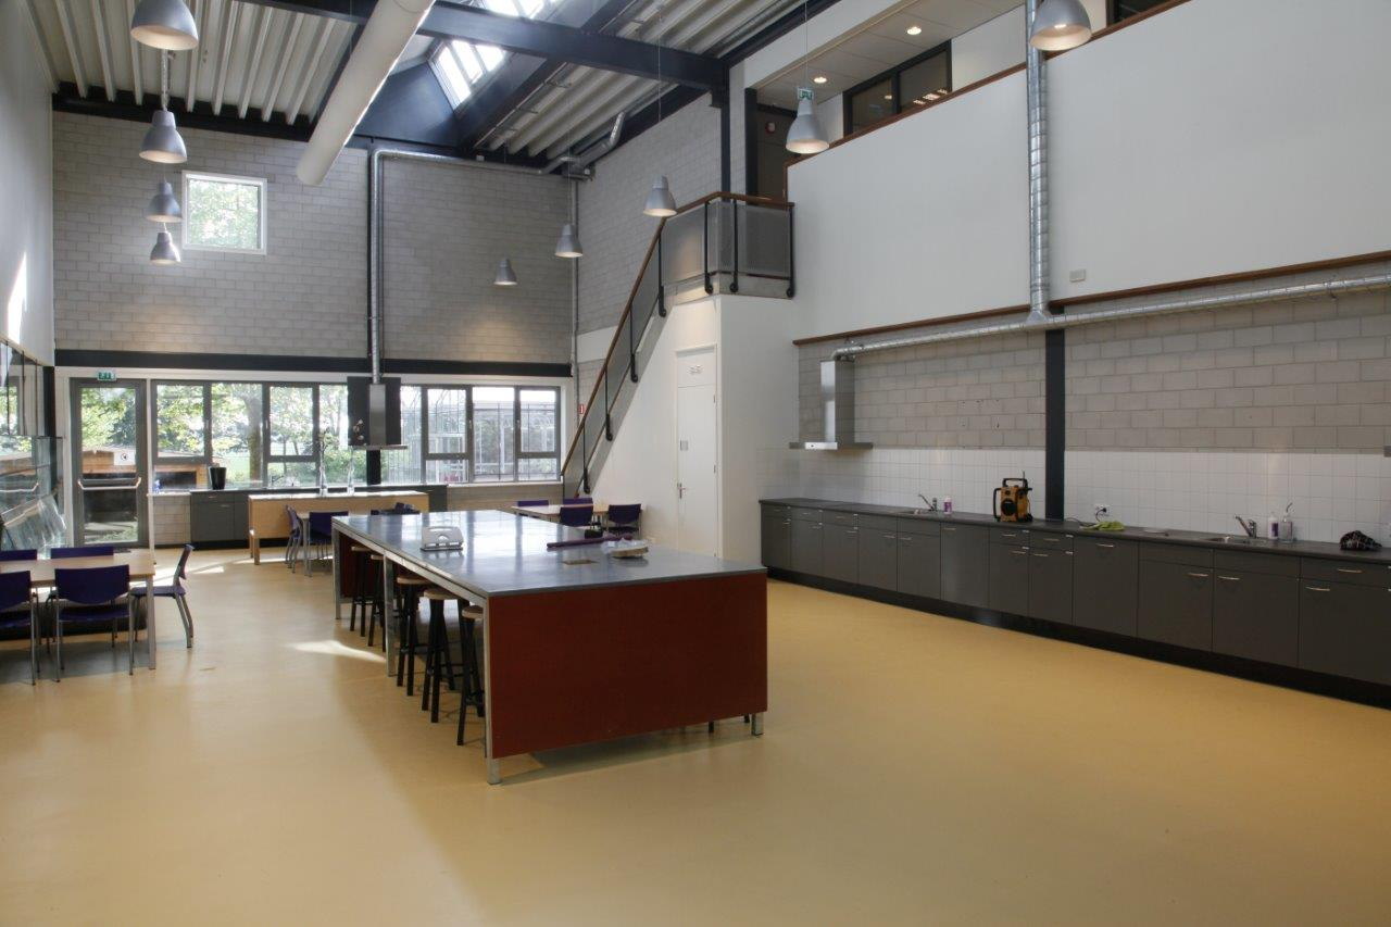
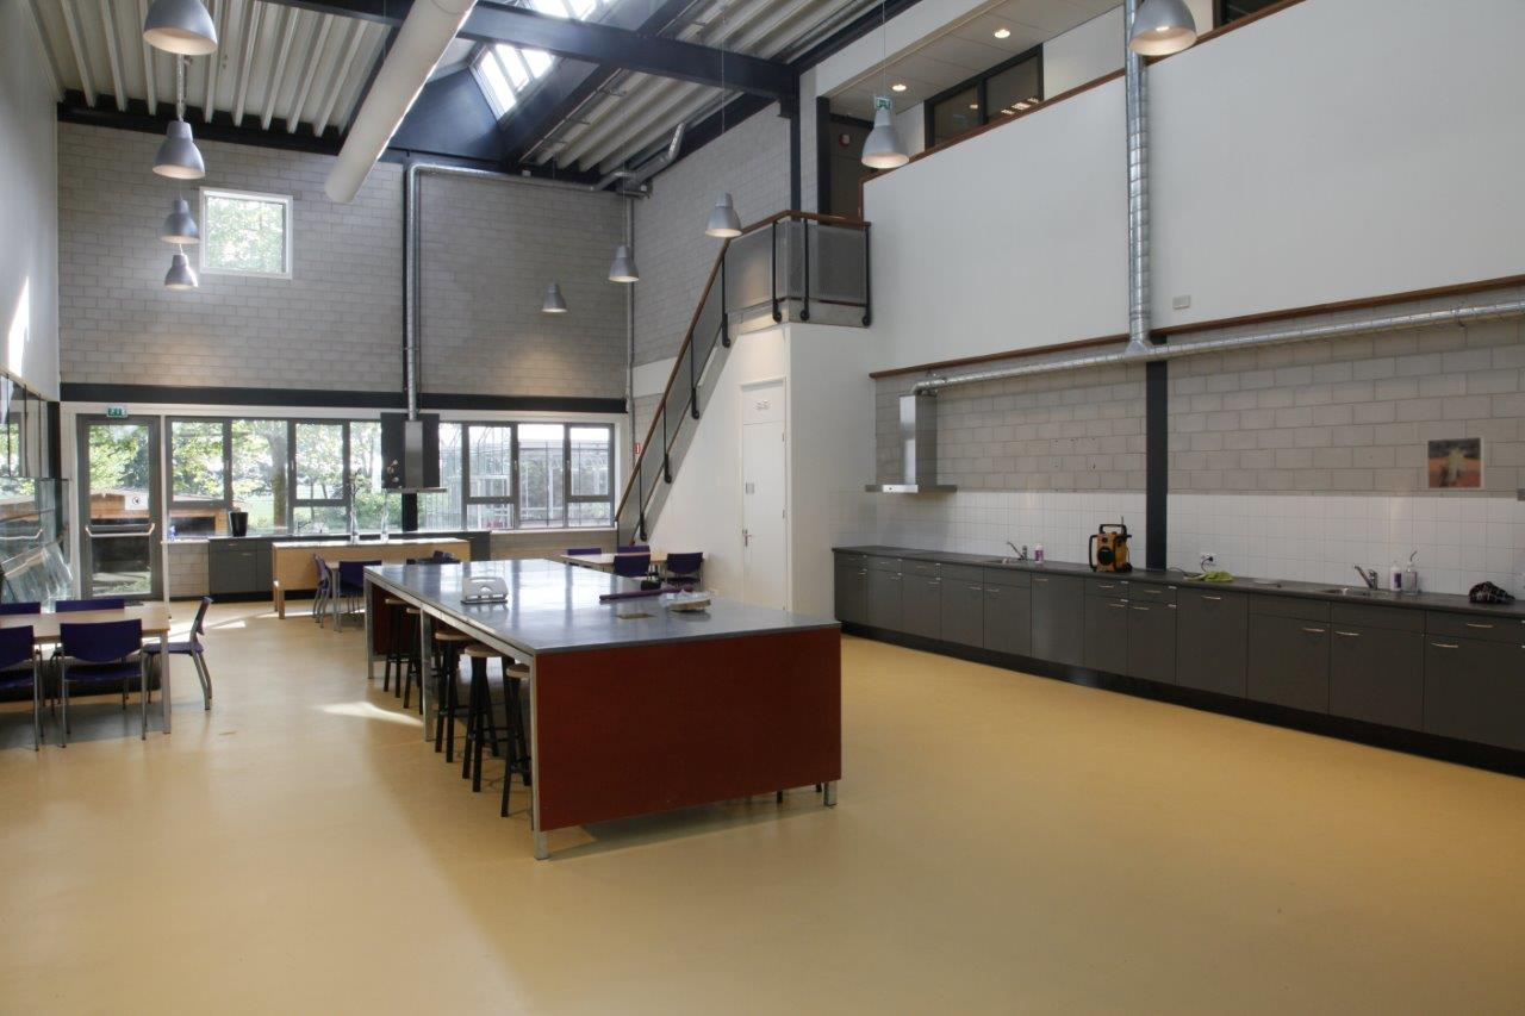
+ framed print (1455, 463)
